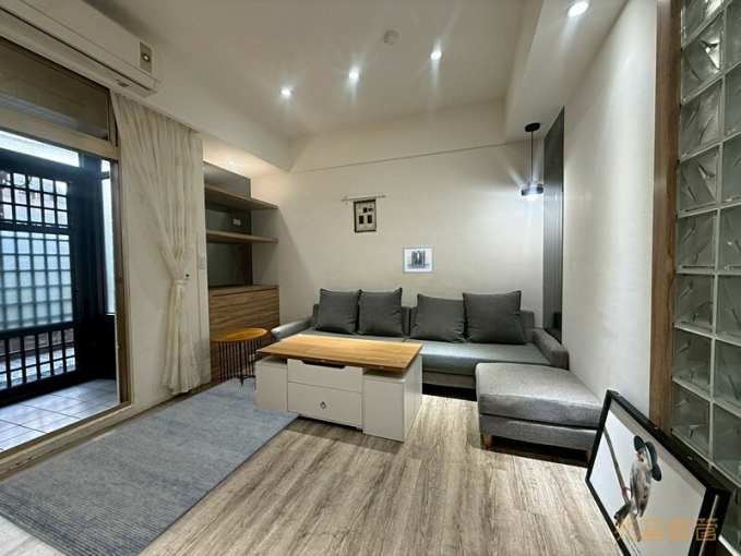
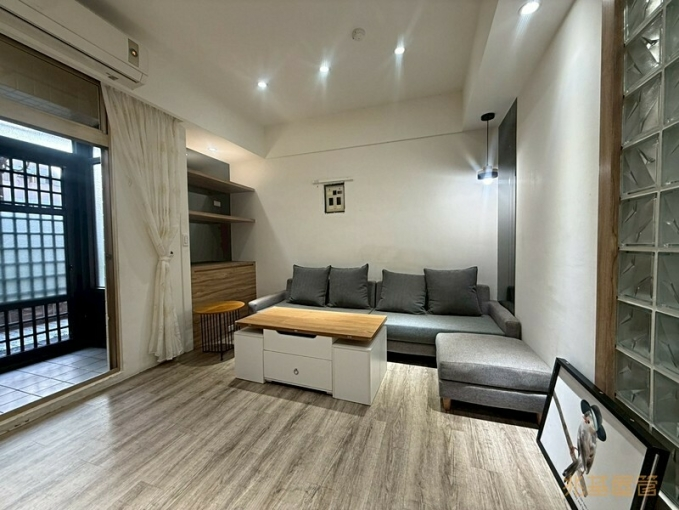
- wall art (418, 259)
- rug (206, 426)
